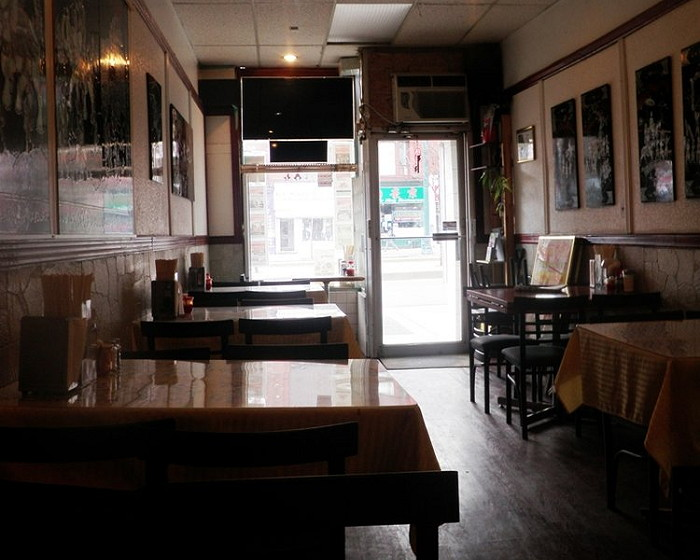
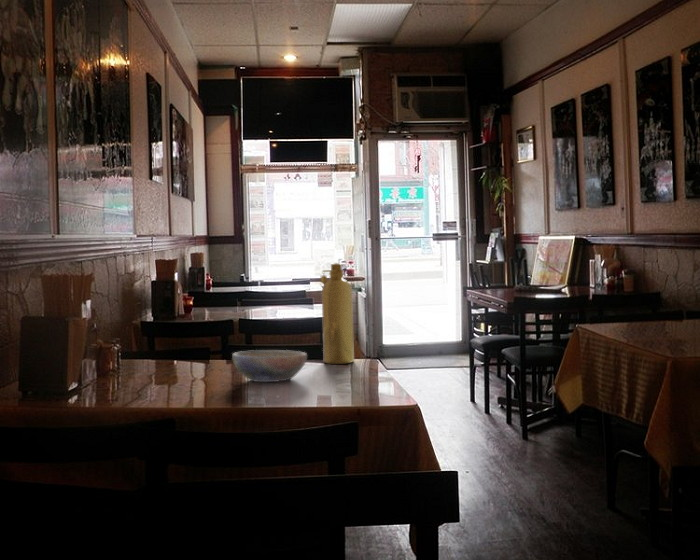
+ spray bottle (335, 312)
+ bowl (270, 365)
